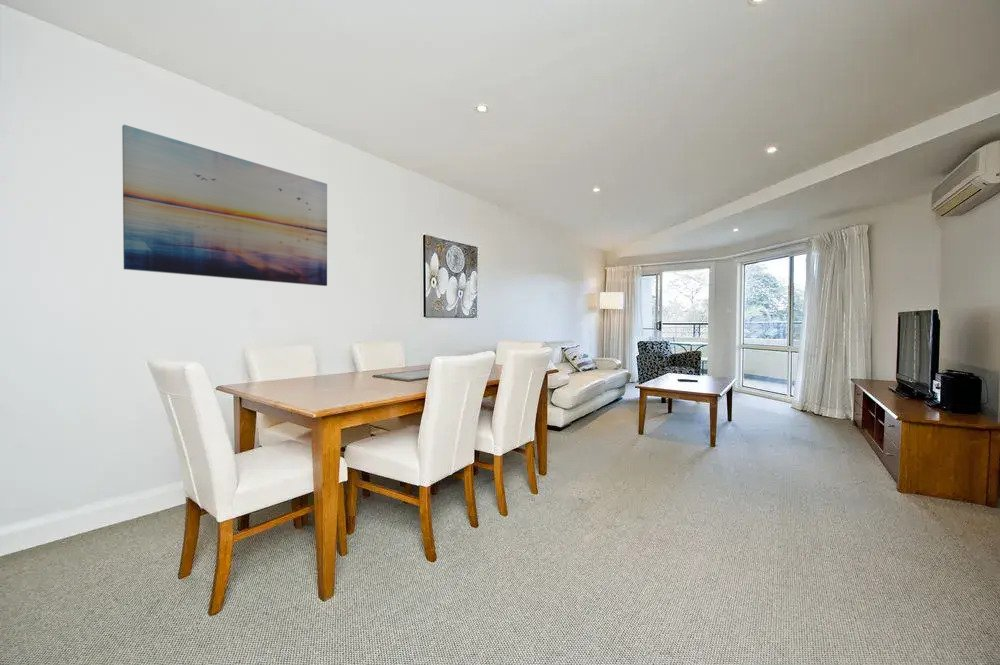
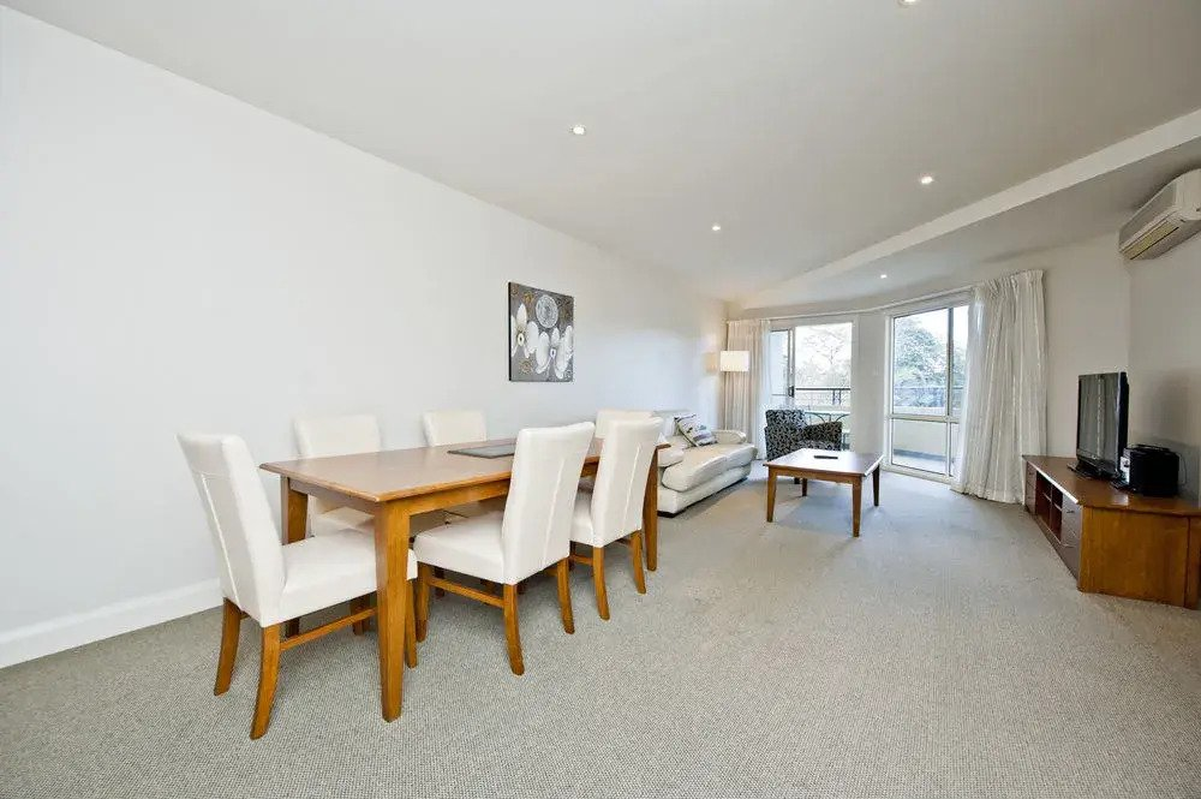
- wall art (242, 219)
